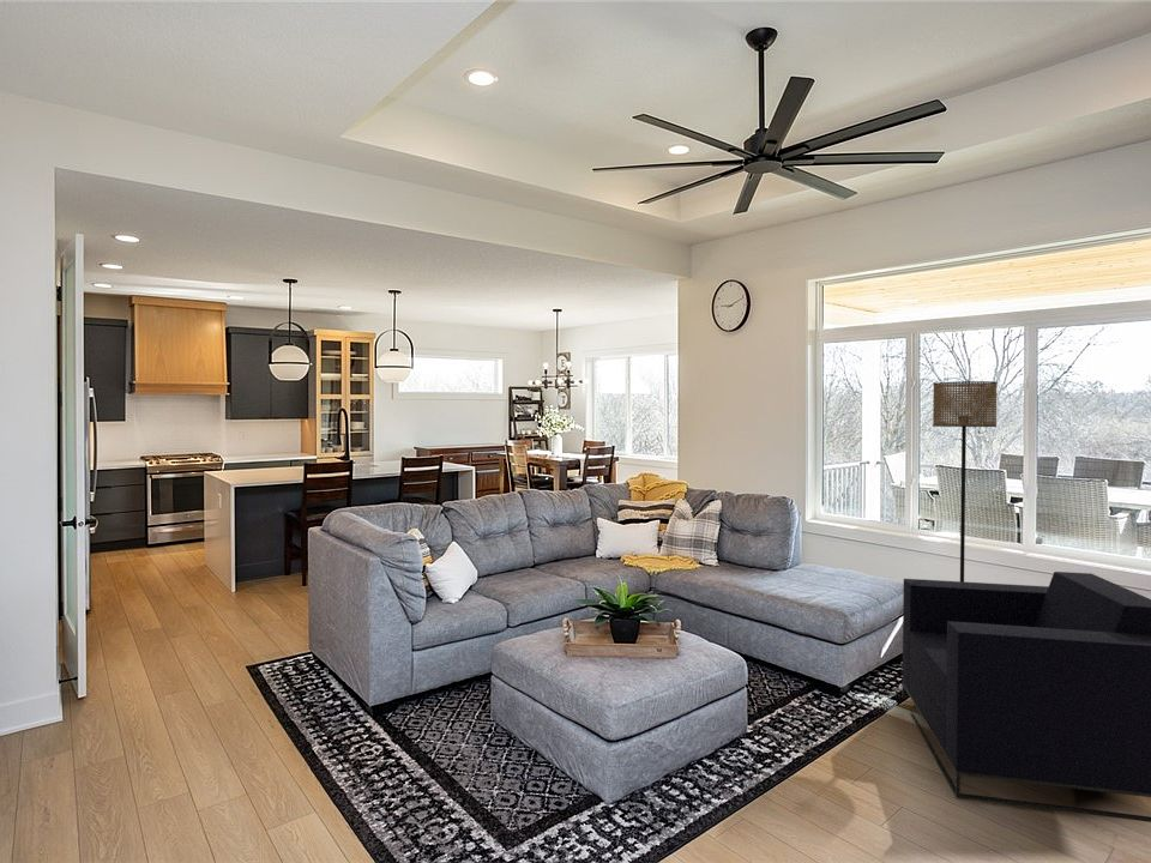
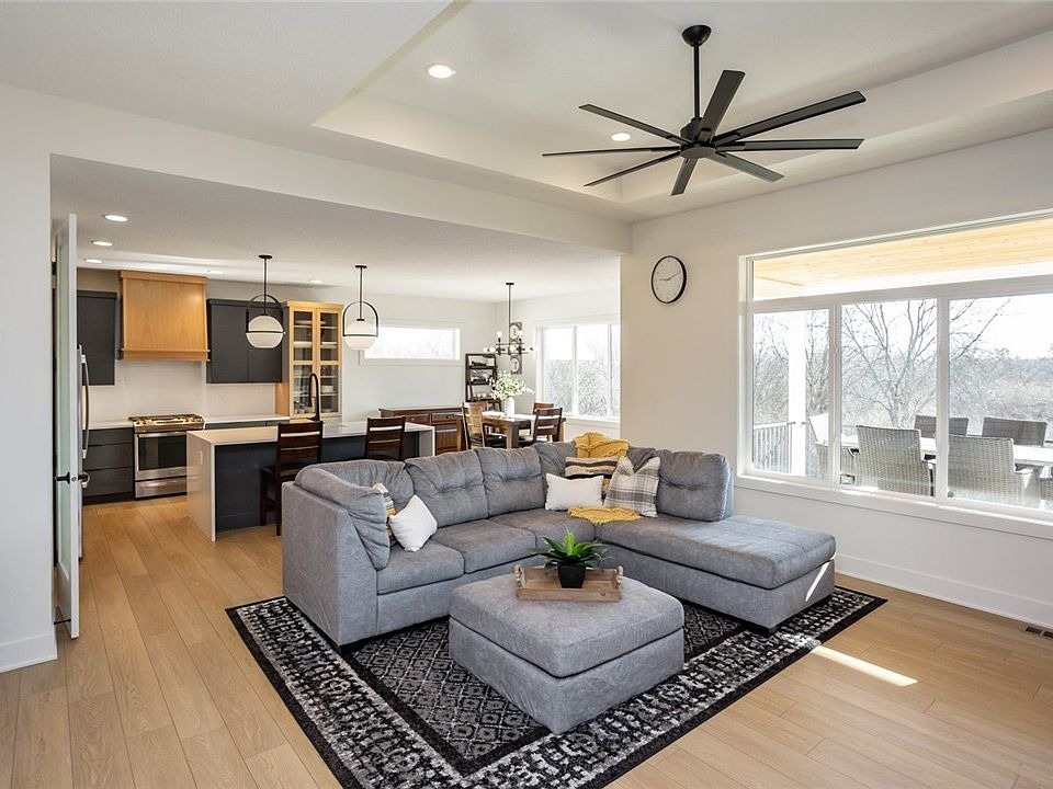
- armchair (1023, 668)
- floor lamp (963, 524)
